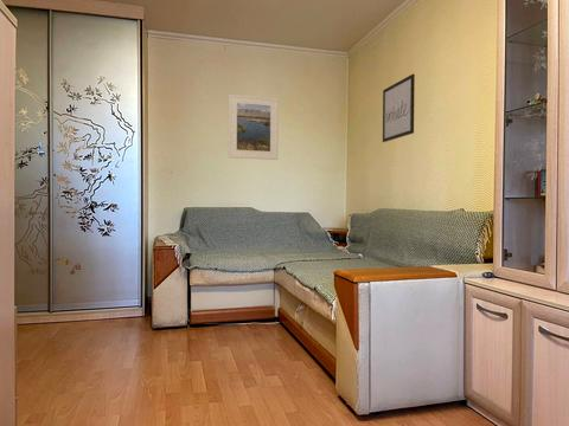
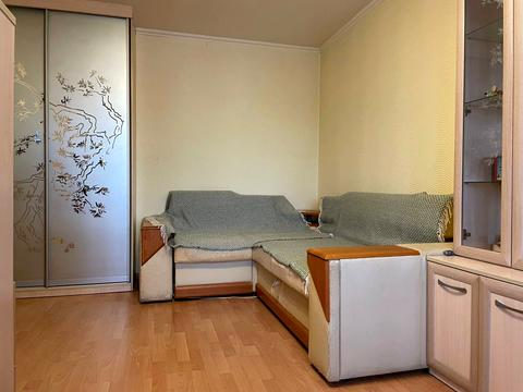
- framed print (254, 127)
- wall art (397, 110)
